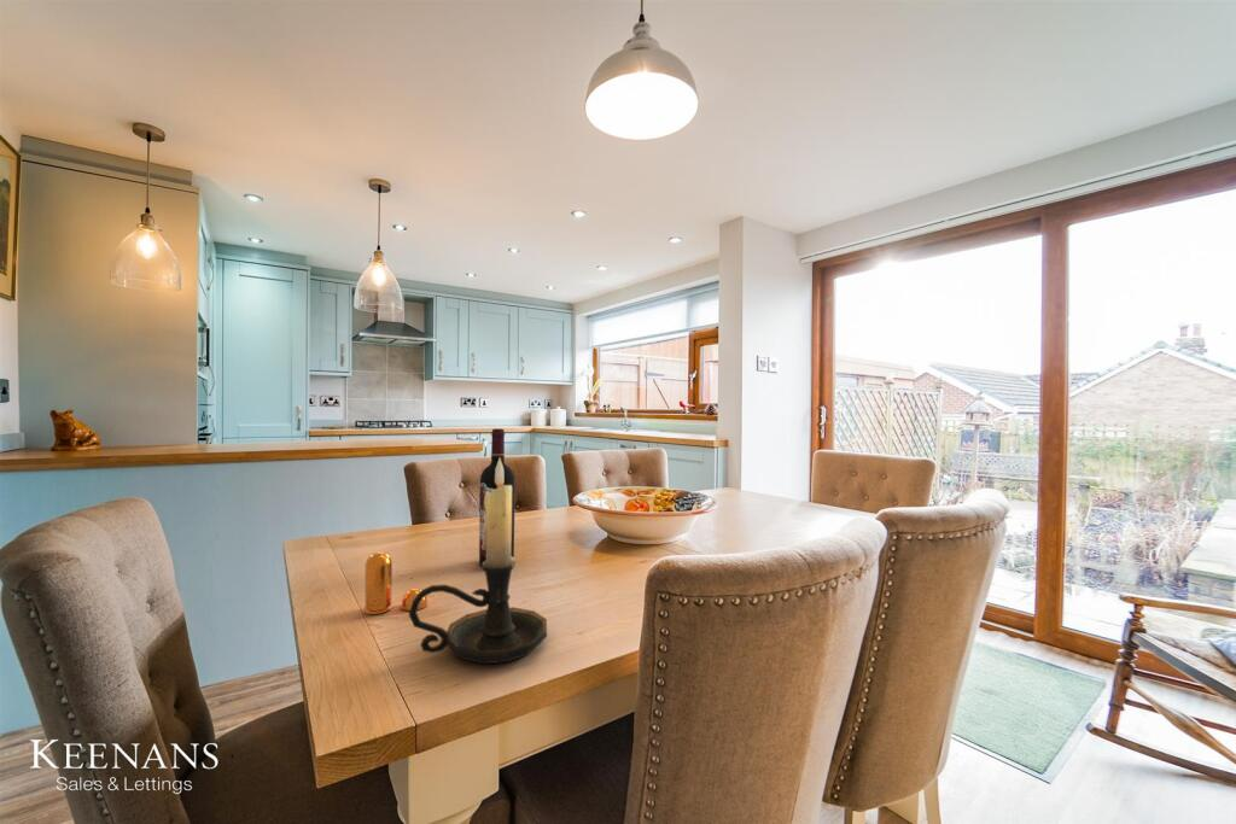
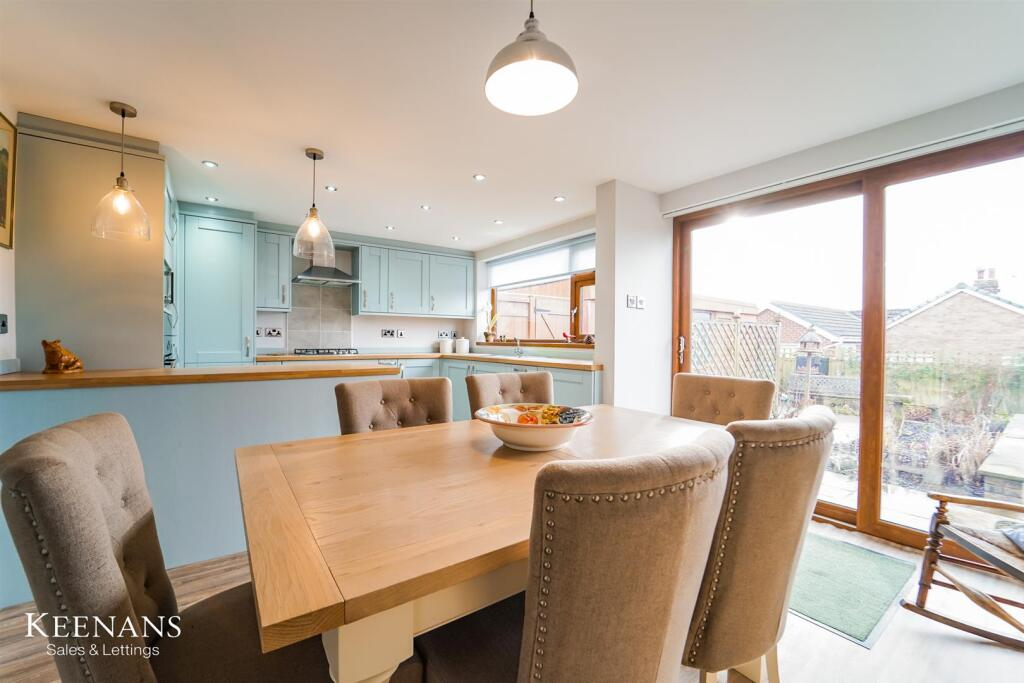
- pepper shaker (391, 579)
- wine bottle (494, 489)
- candle holder (484, 549)
